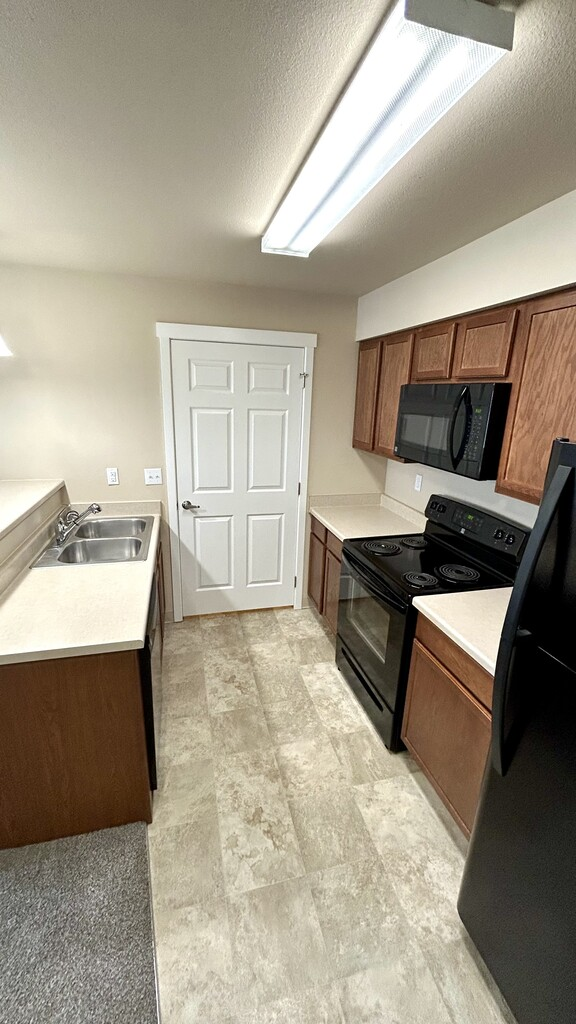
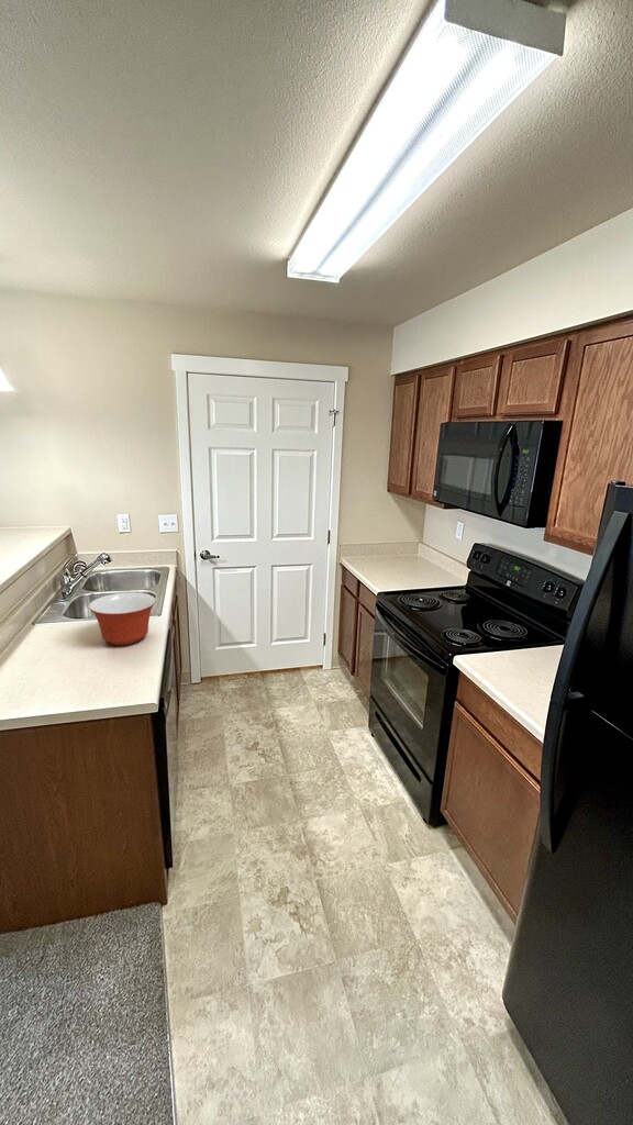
+ mixing bowl (124, 621)
